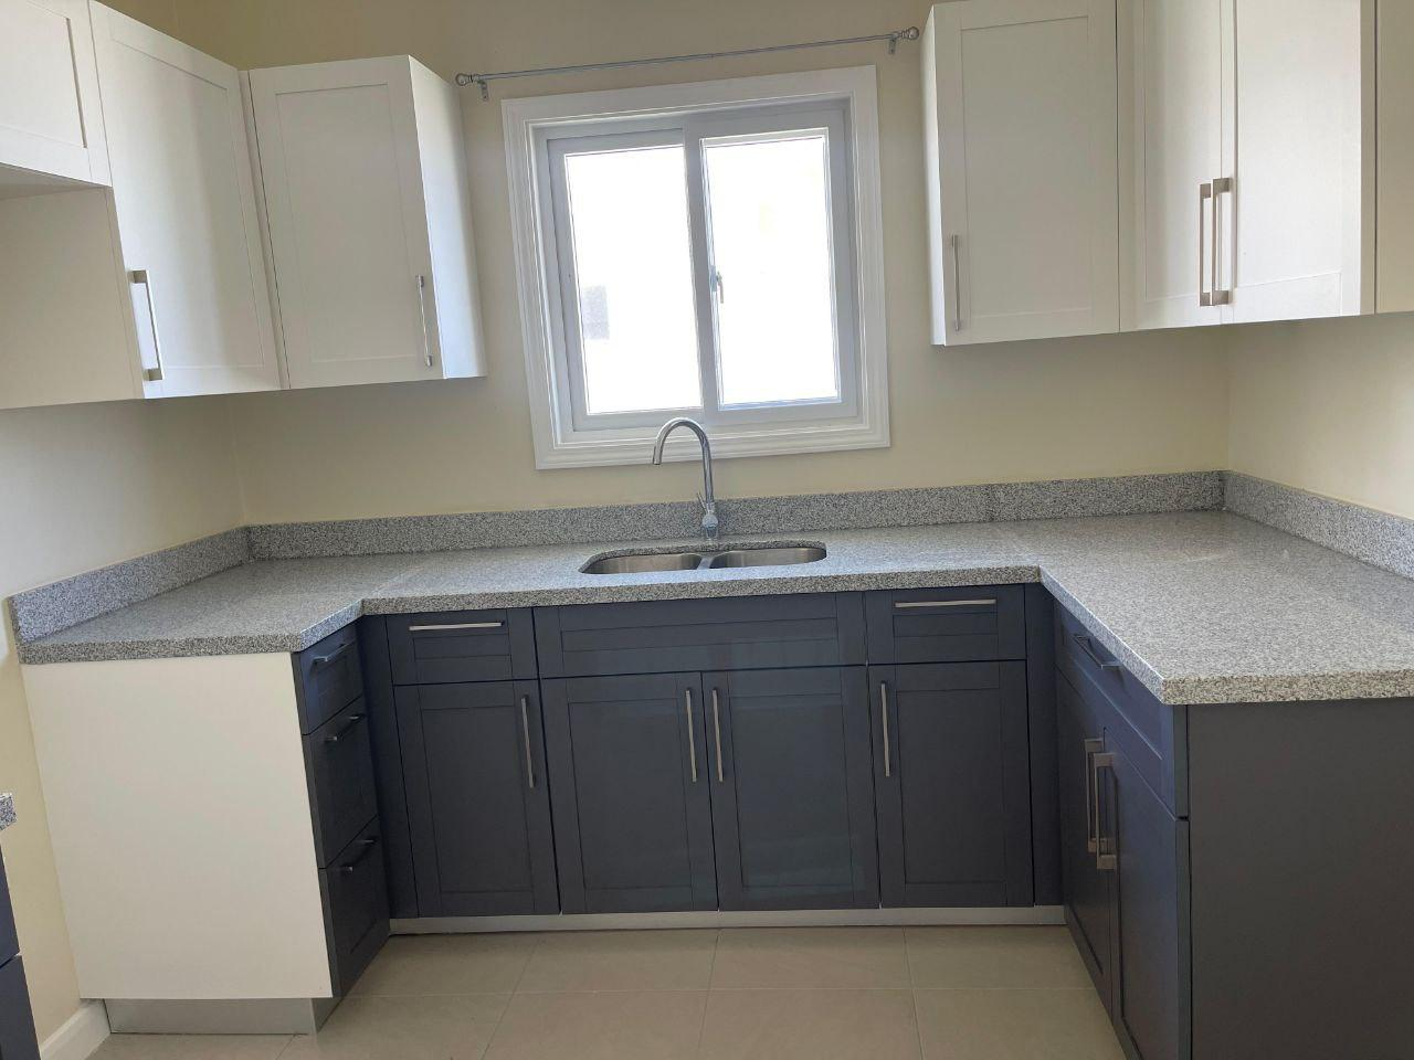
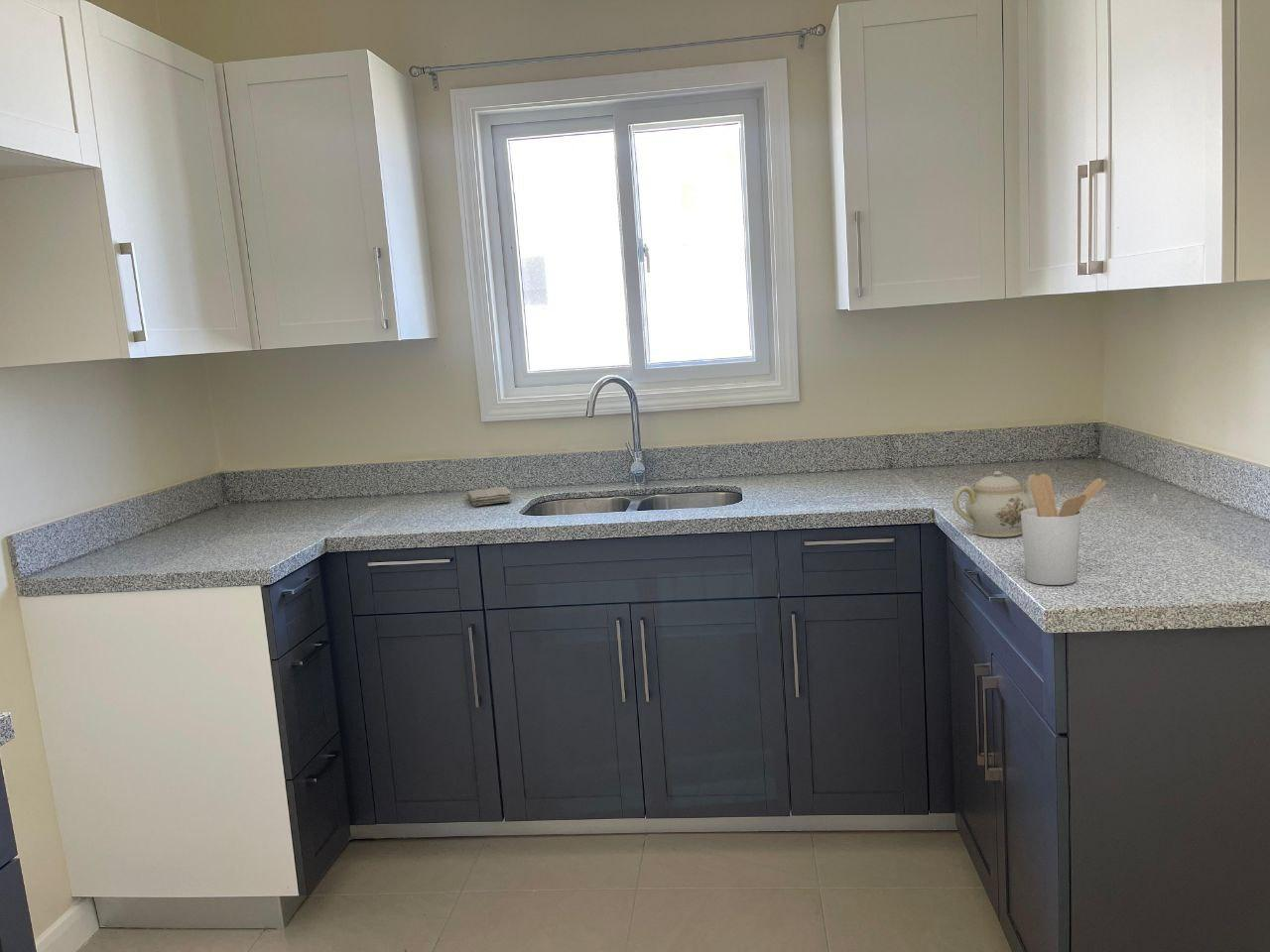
+ utensil holder (1065, 528)
+ washcloth (489, 495)
+ teapot (995, 502)
